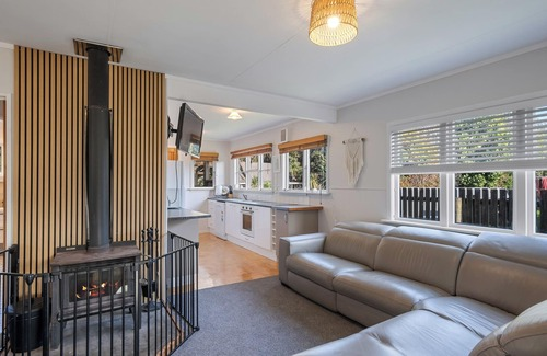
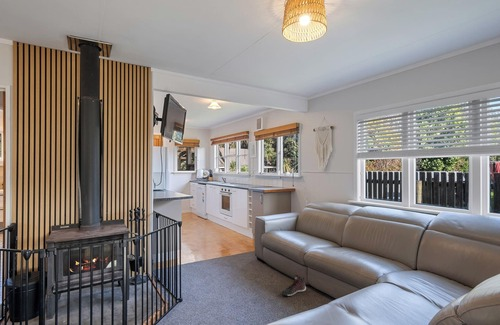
+ sneaker (293, 283)
